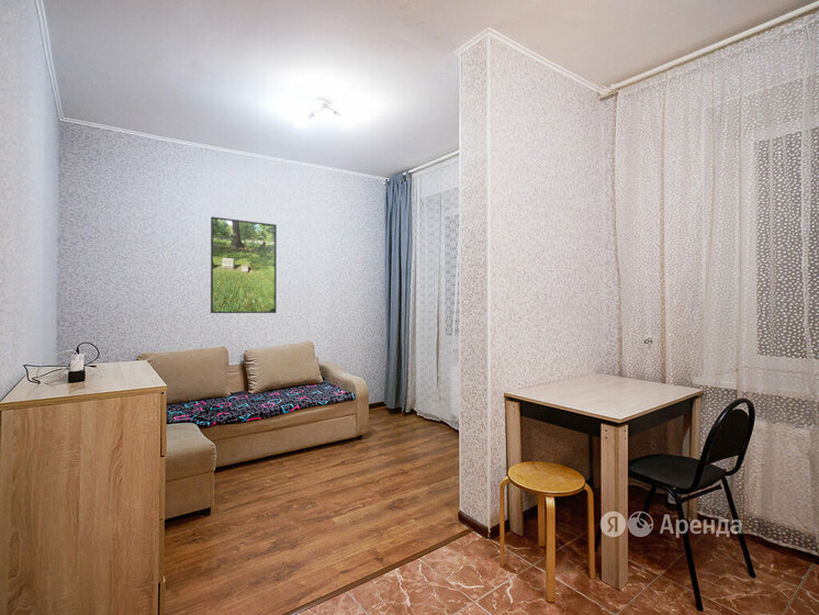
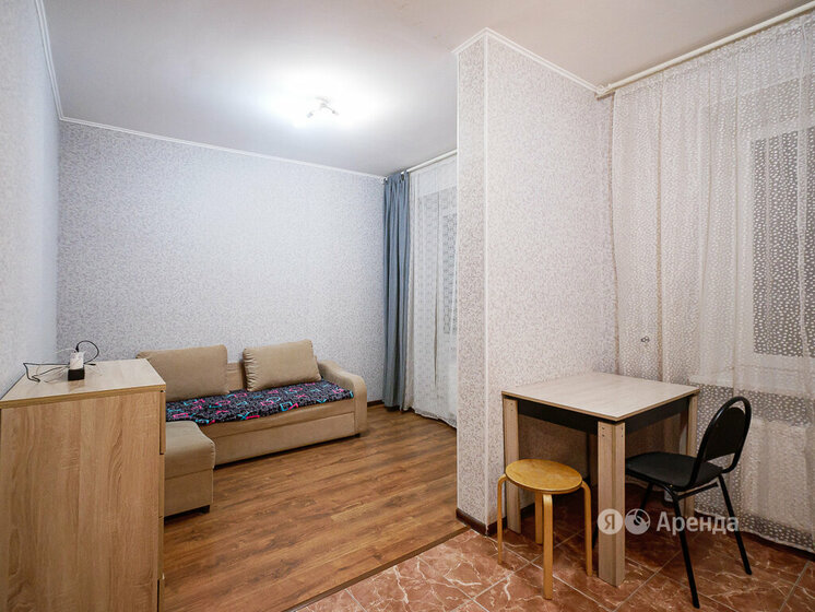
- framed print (245, 267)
